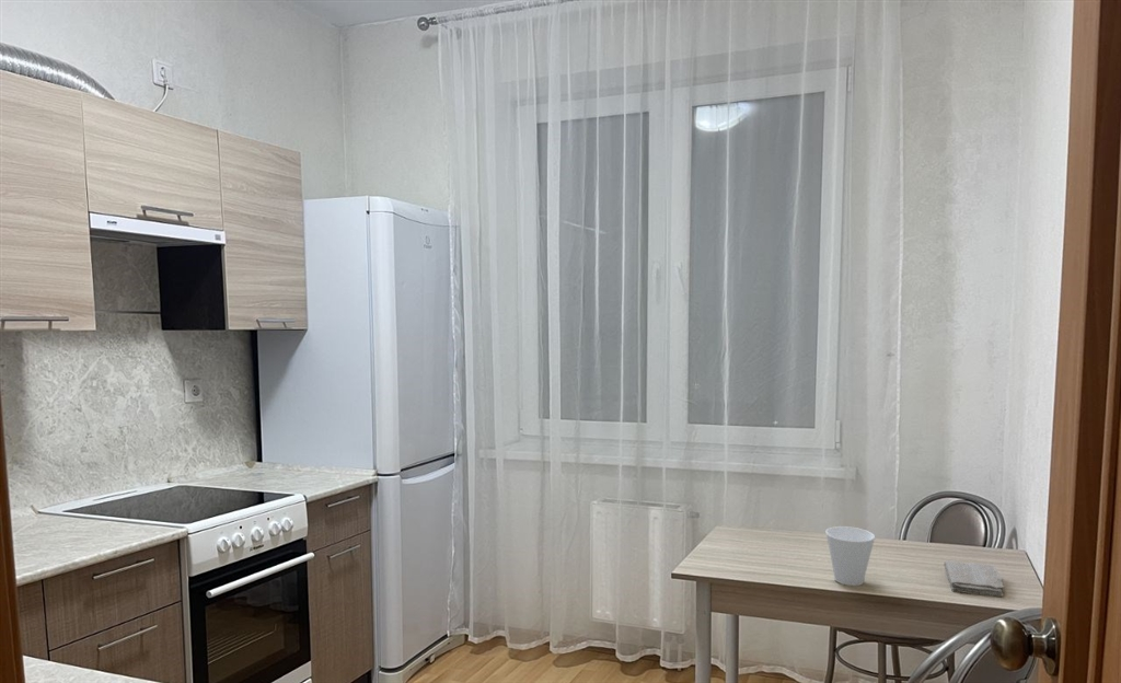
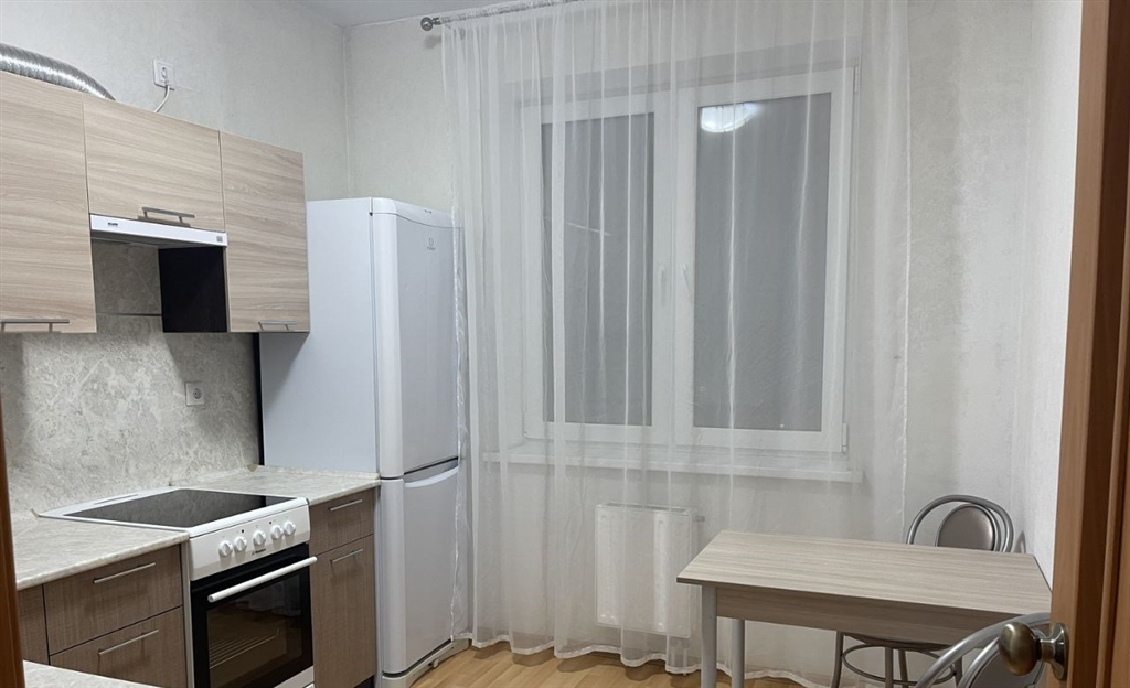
- cup (850, 557)
- washcloth (972, 577)
